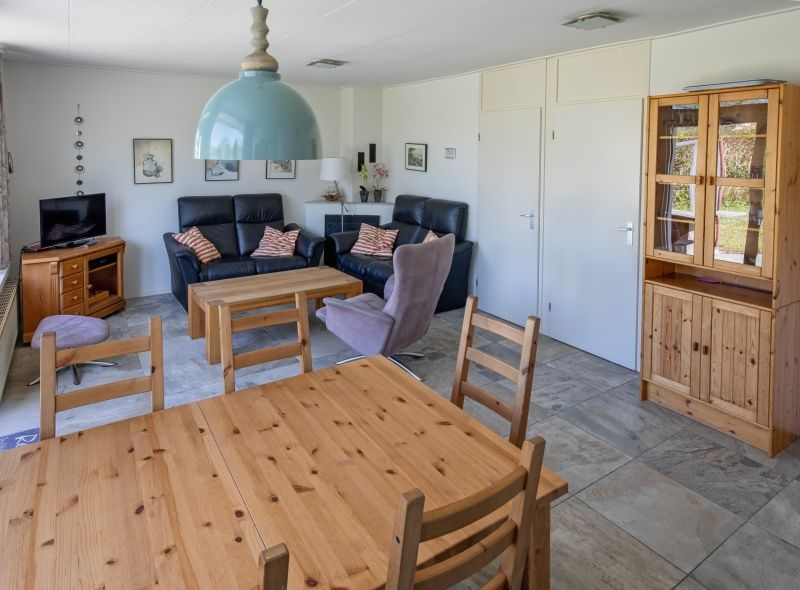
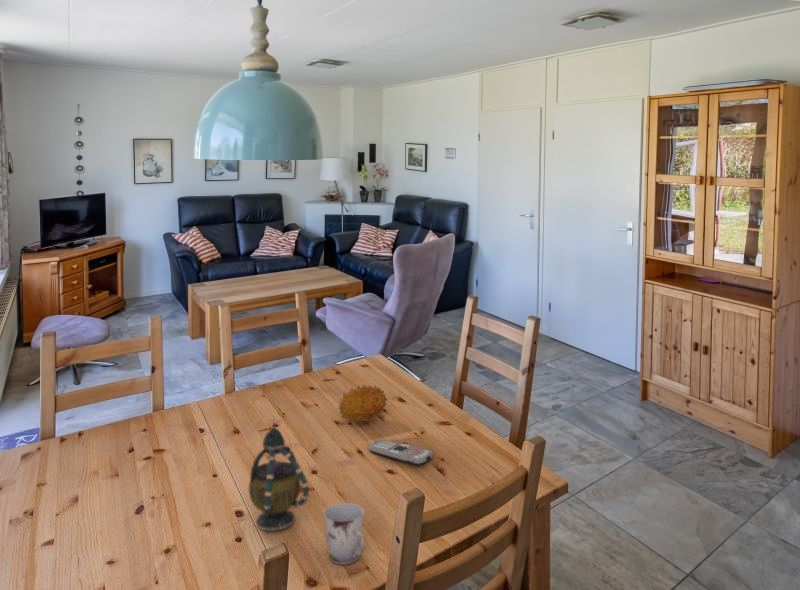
+ fruit (363, 402)
+ cup (348, 537)
+ remote control (399, 451)
+ teapot (269, 468)
